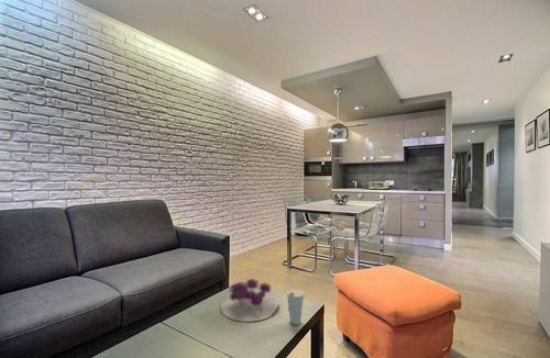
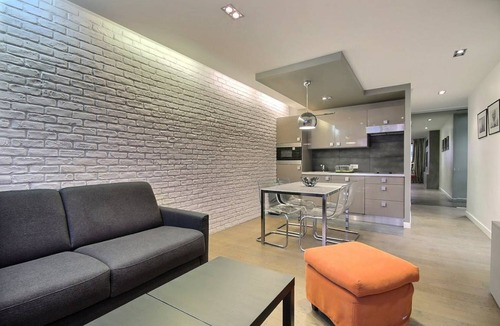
- flower (250, 293)
- cup (295, 305)
